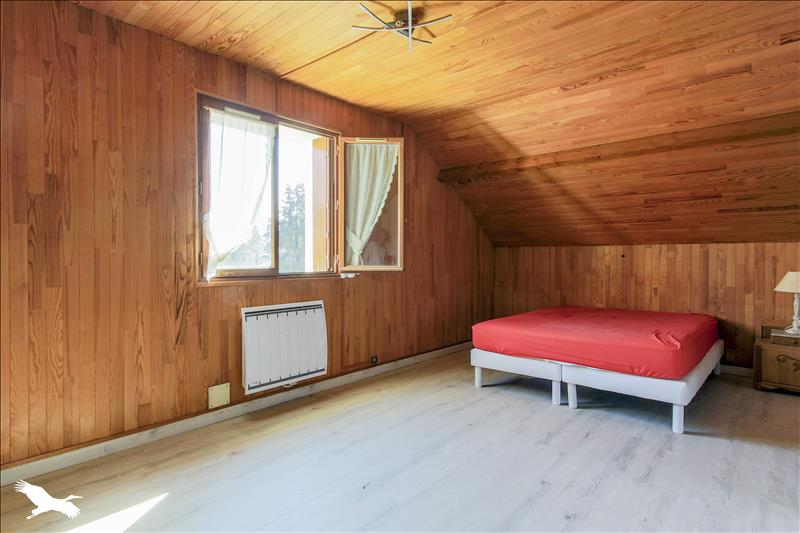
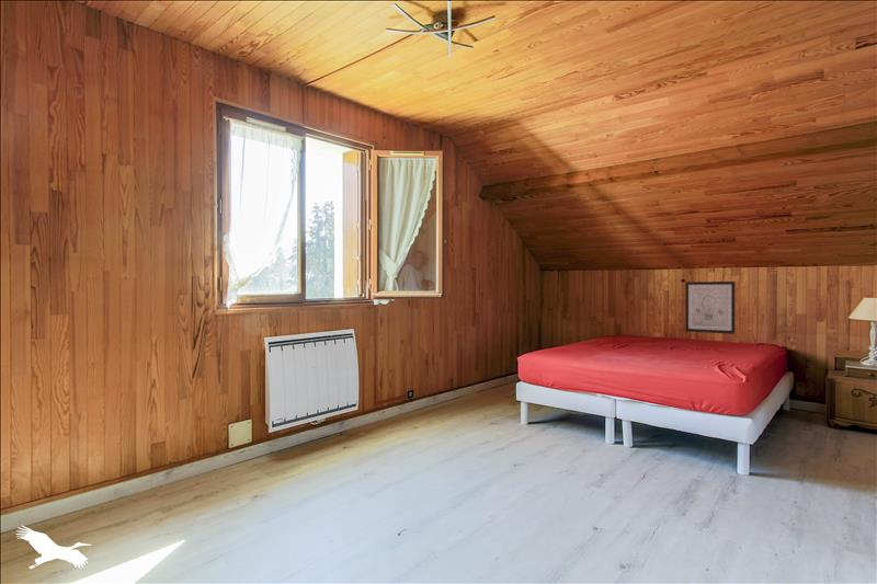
+ wall art (709, 307)
